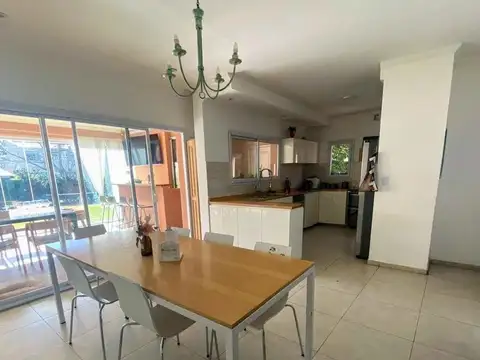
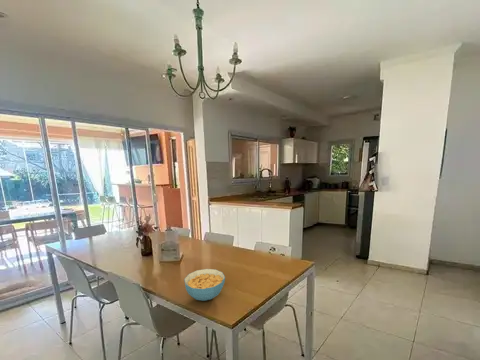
+ cereal bowl (205, 287)
